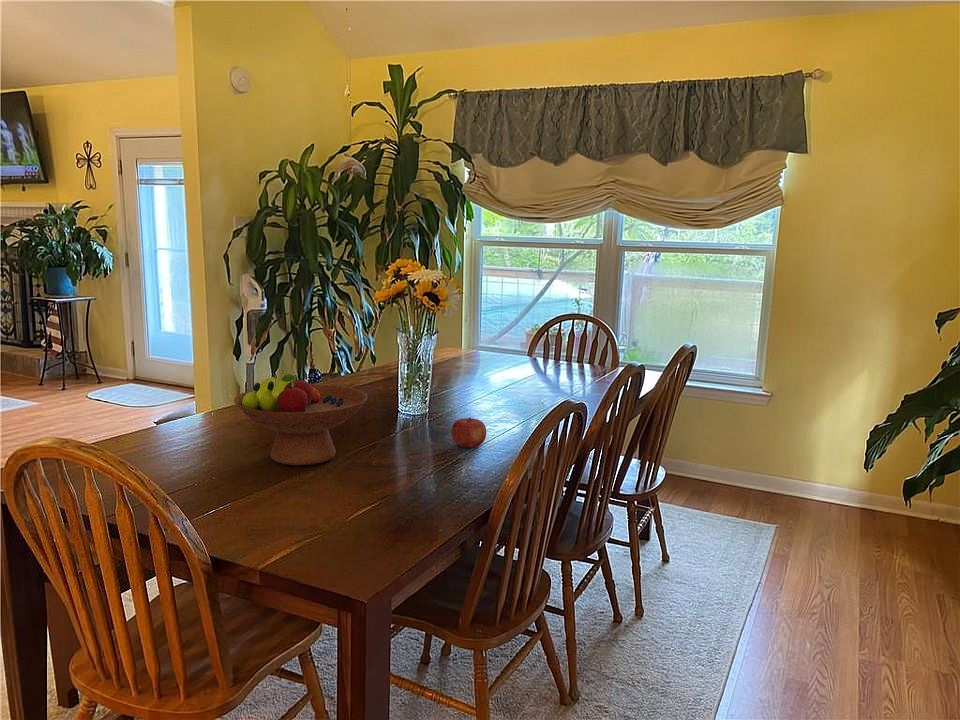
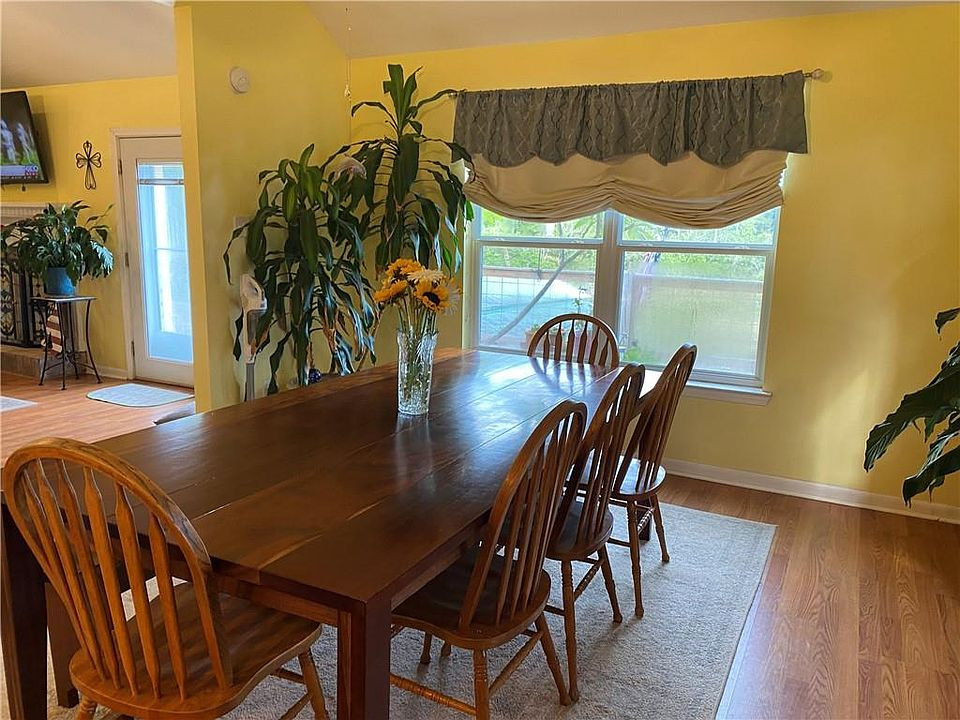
- fruit bowl (302, 415)
- fruit (468, 431)
